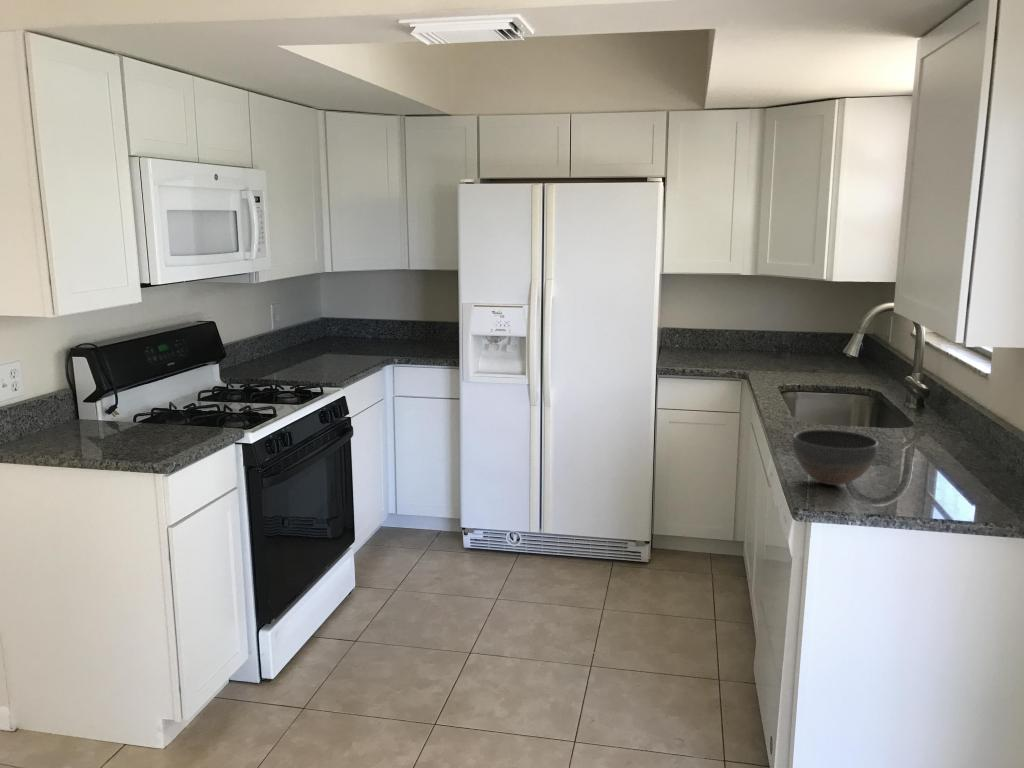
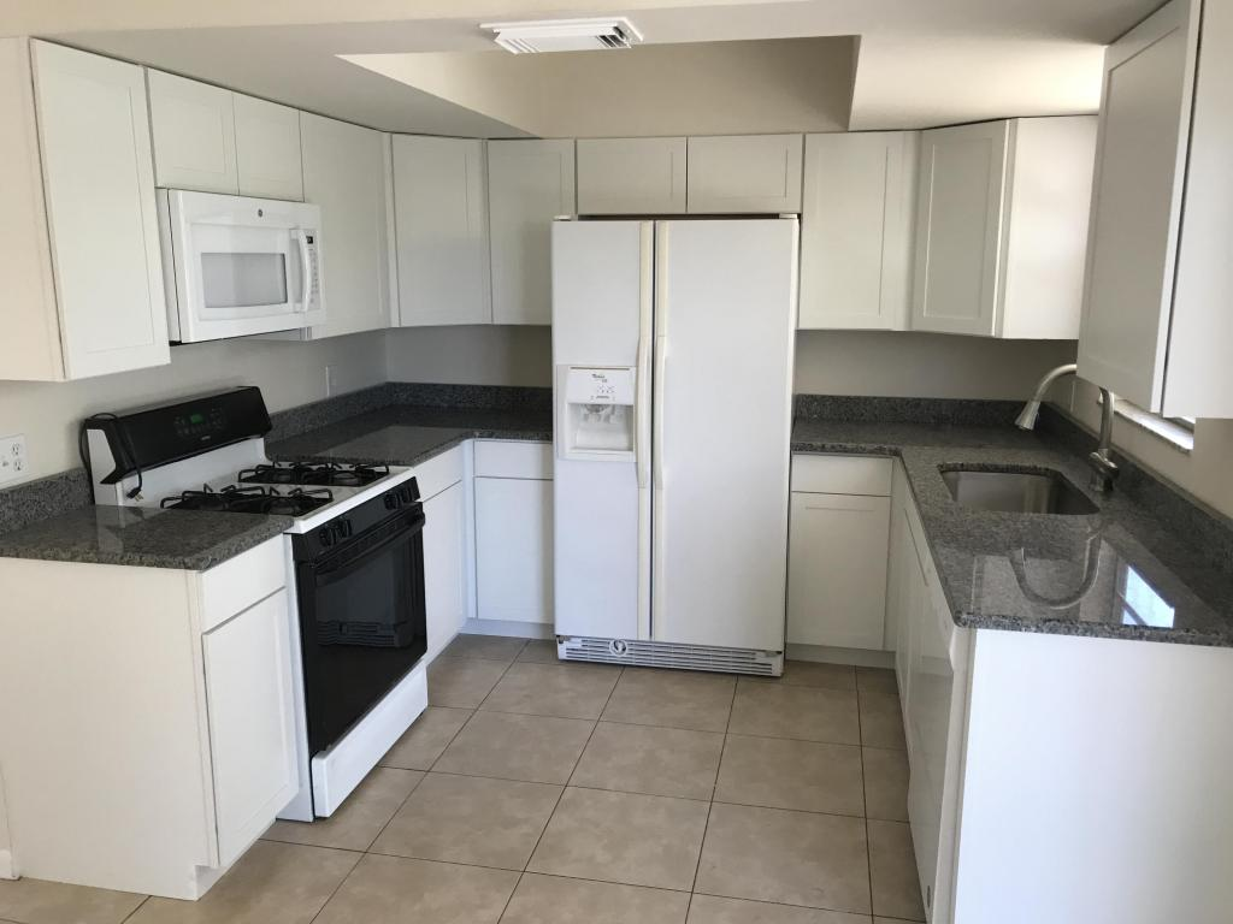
- bowl (833, 461)
